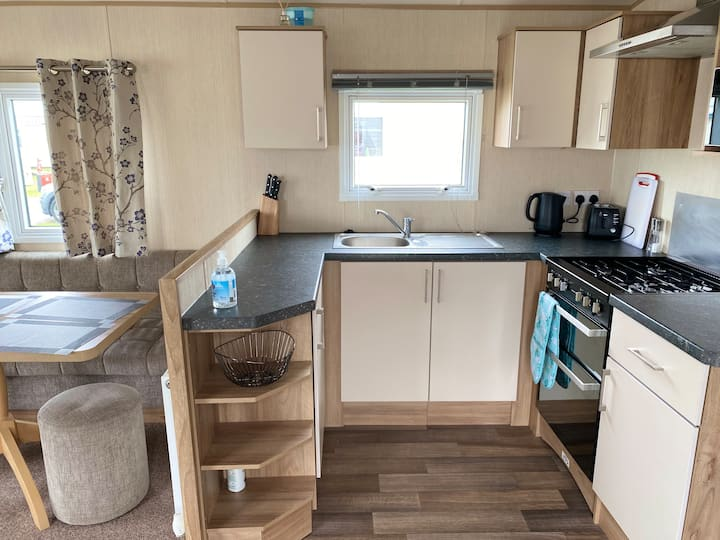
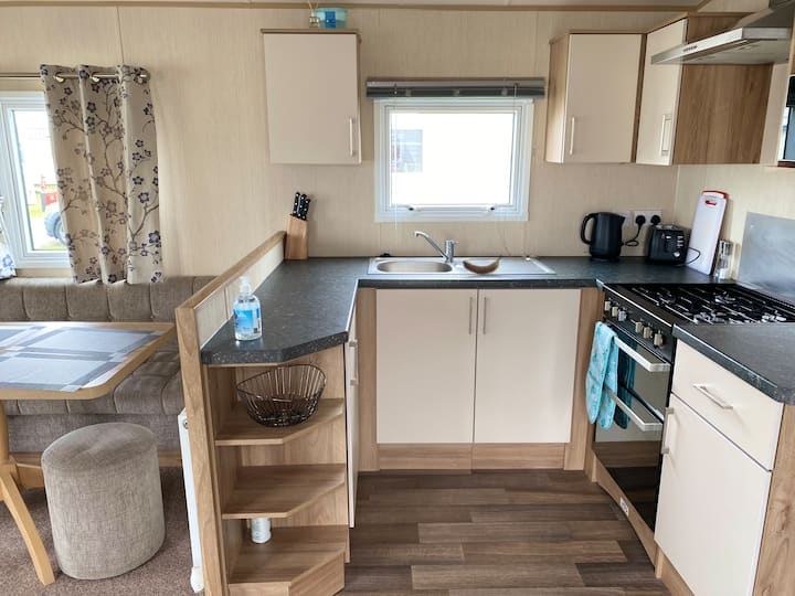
+ banana (481, 266)
